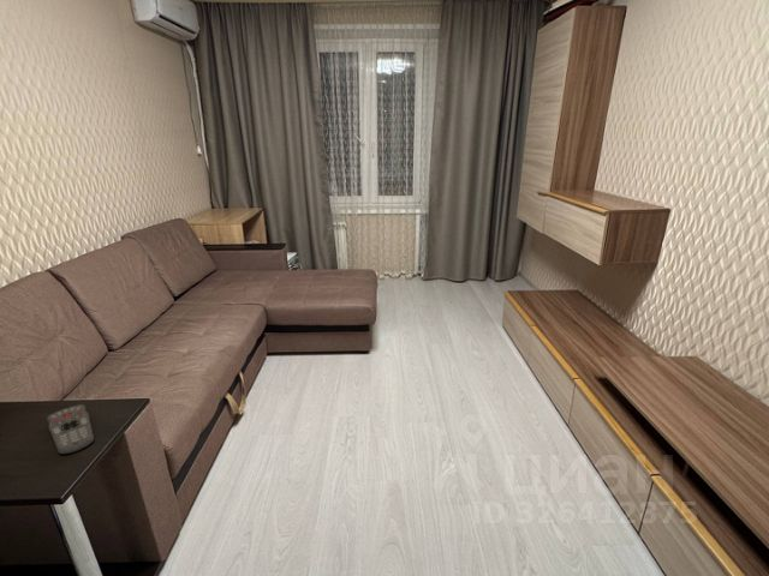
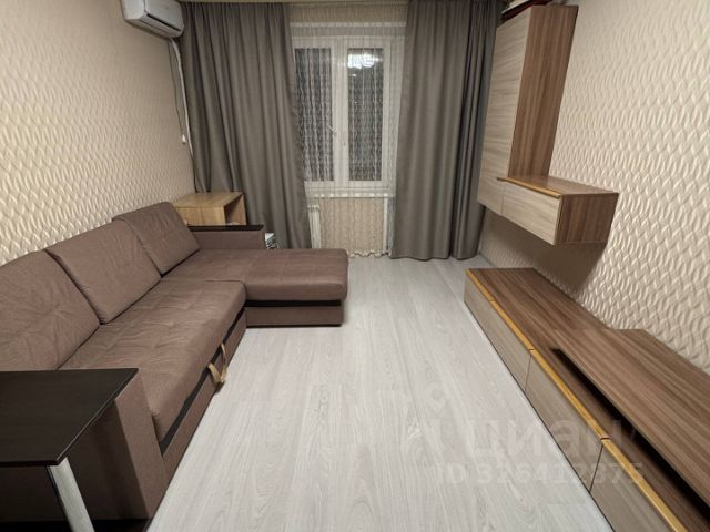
- remote control (71, 428)
